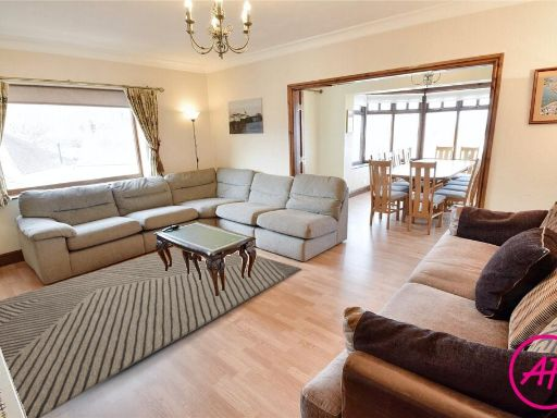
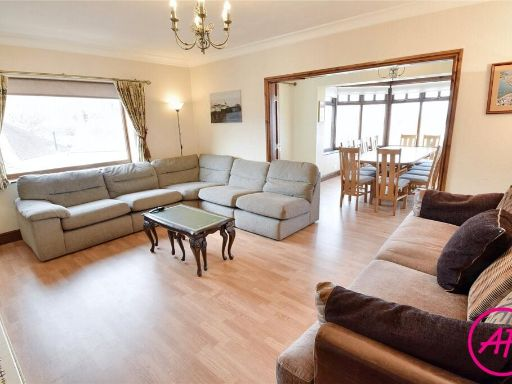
- rug (154, 286)
